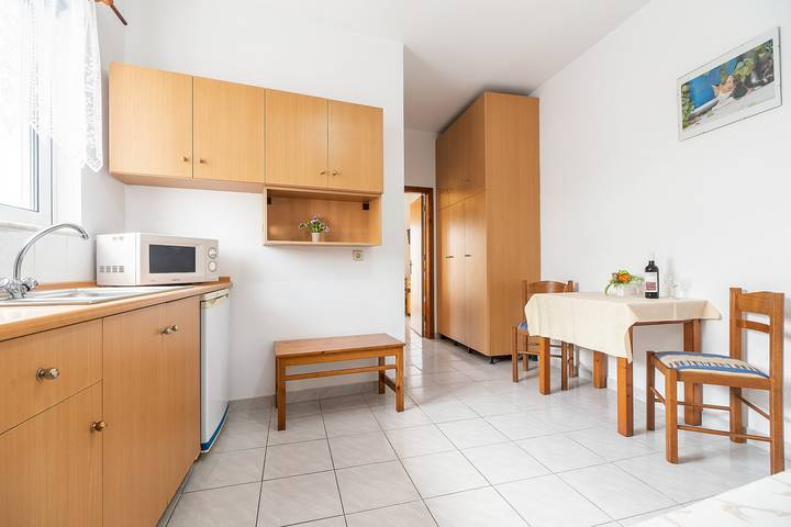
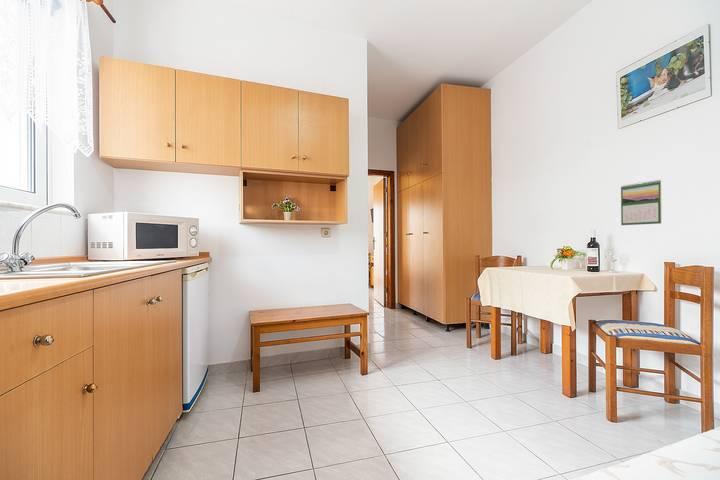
+ calendar (640, 203)
